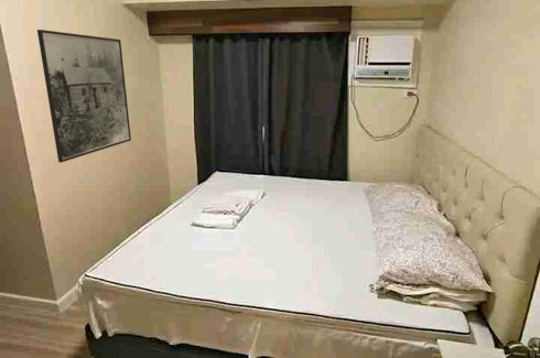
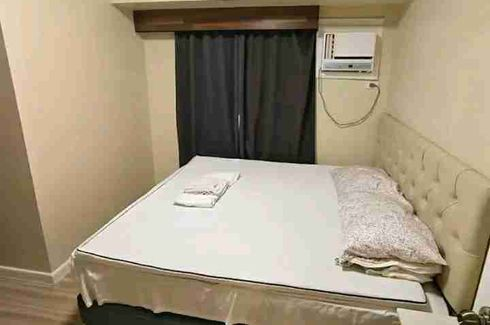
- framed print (91, 95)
